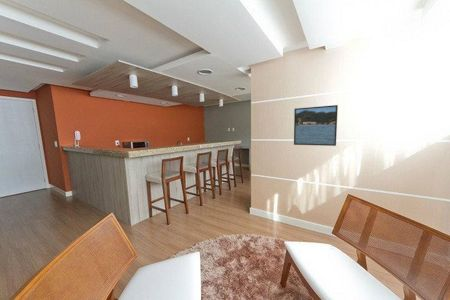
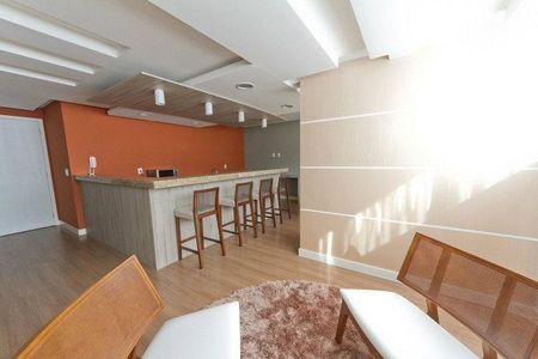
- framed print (314, 126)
